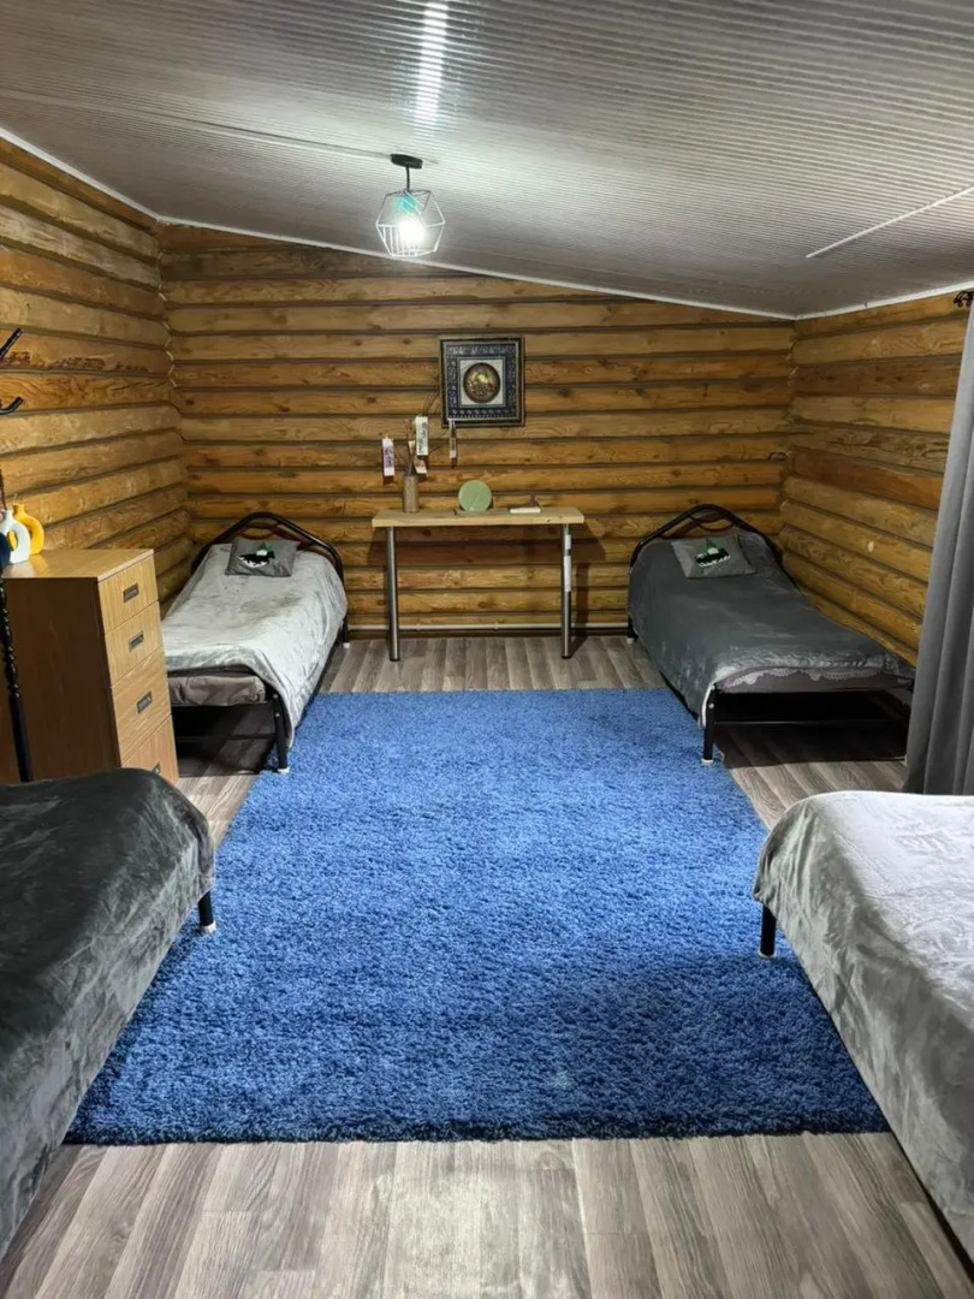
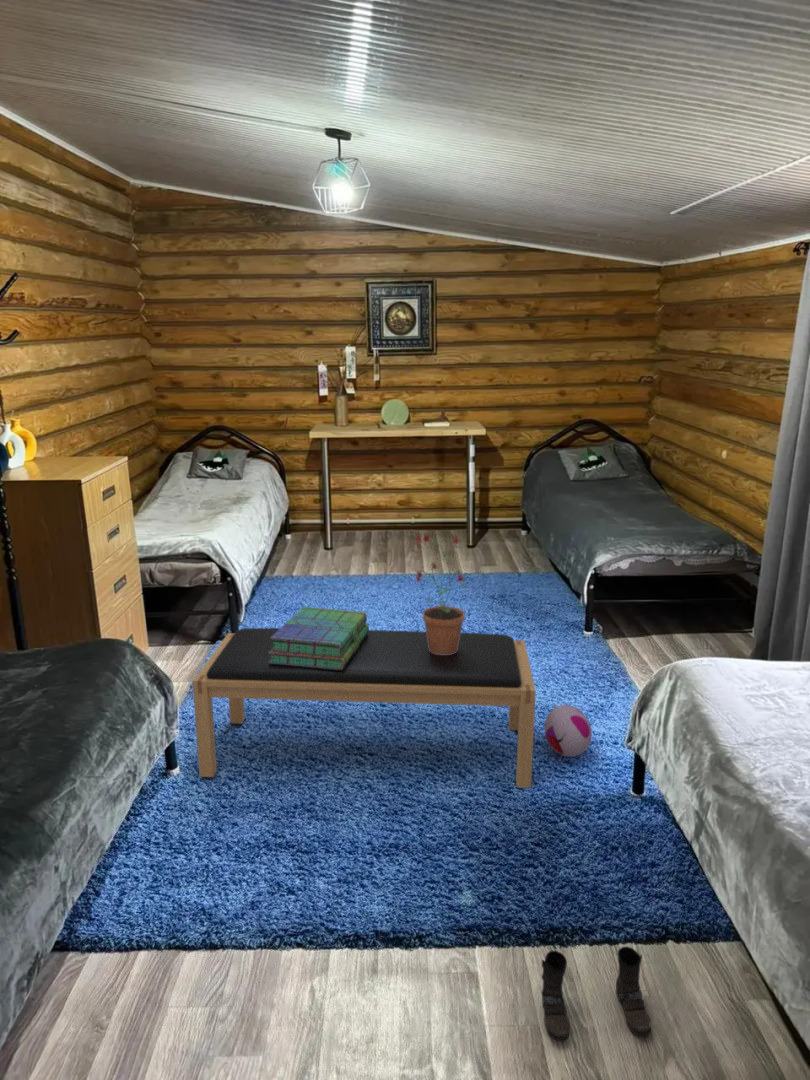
+ boots (616, 993)
+ stack of books (320, 635)
+ bench (368, 699)
+ plush toy (567, 730)
+ potted plant (442, 593)
